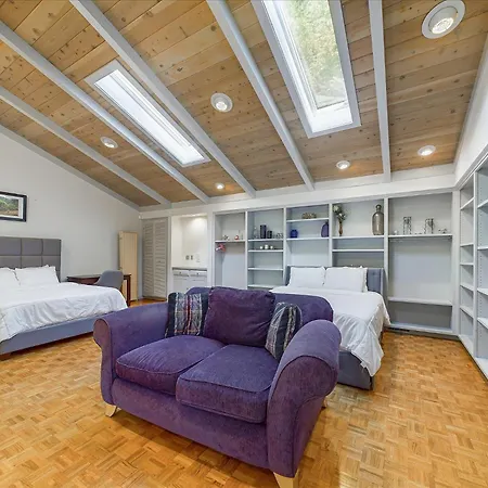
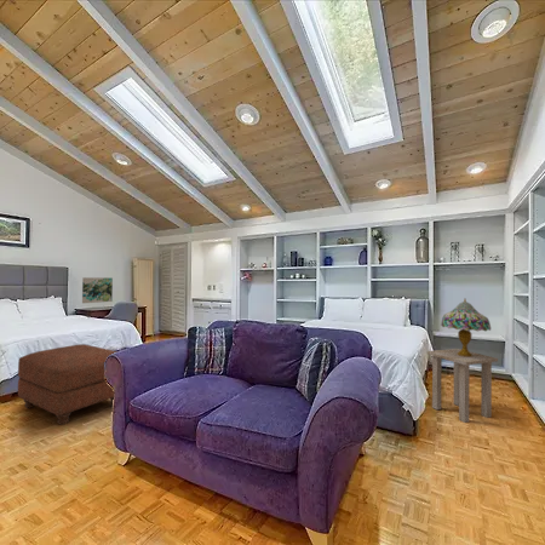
+ side table (460, 383)
+ wall art (97, 289)
+ ottoman (74, 378)
+ table lamp (464, 326)
